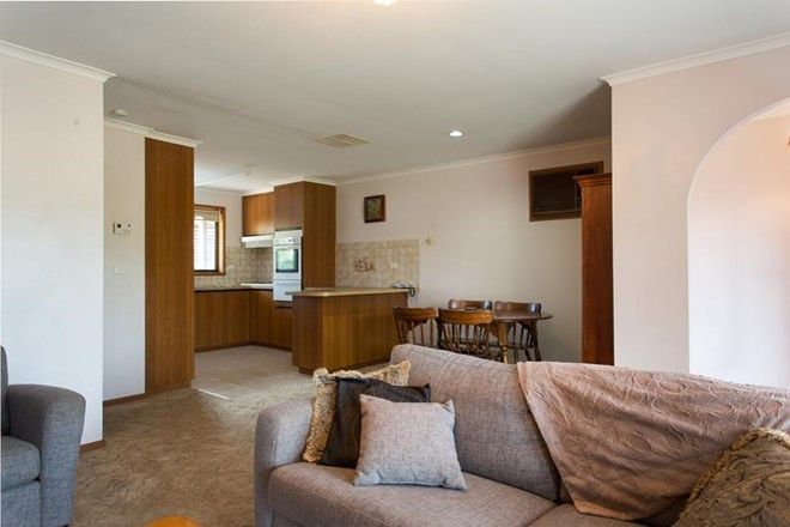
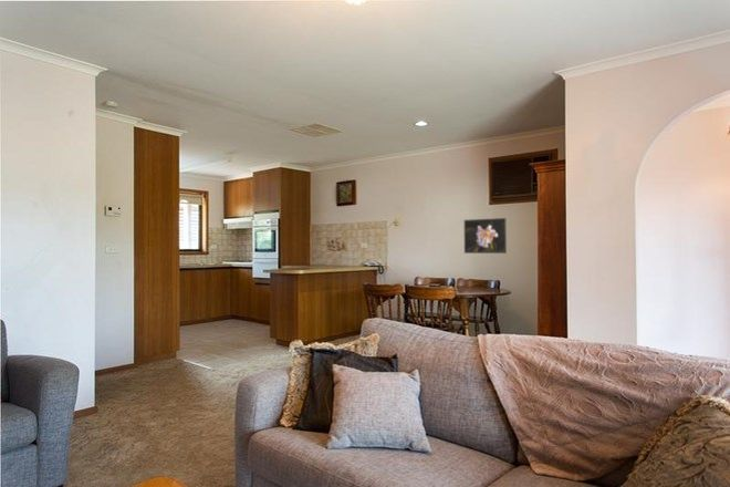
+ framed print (484, 236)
